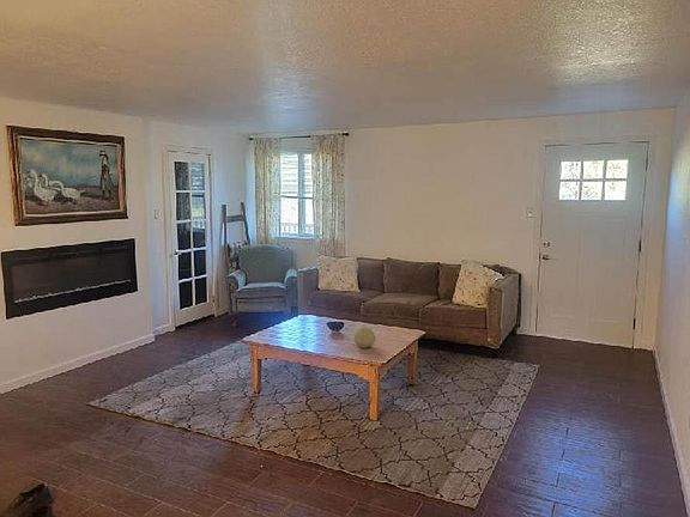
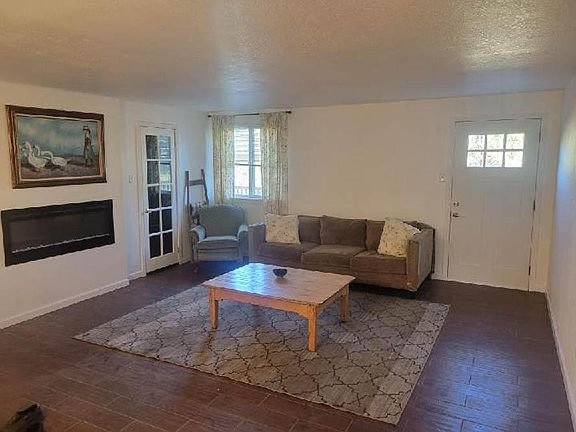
- decorative ball (364, 336)
